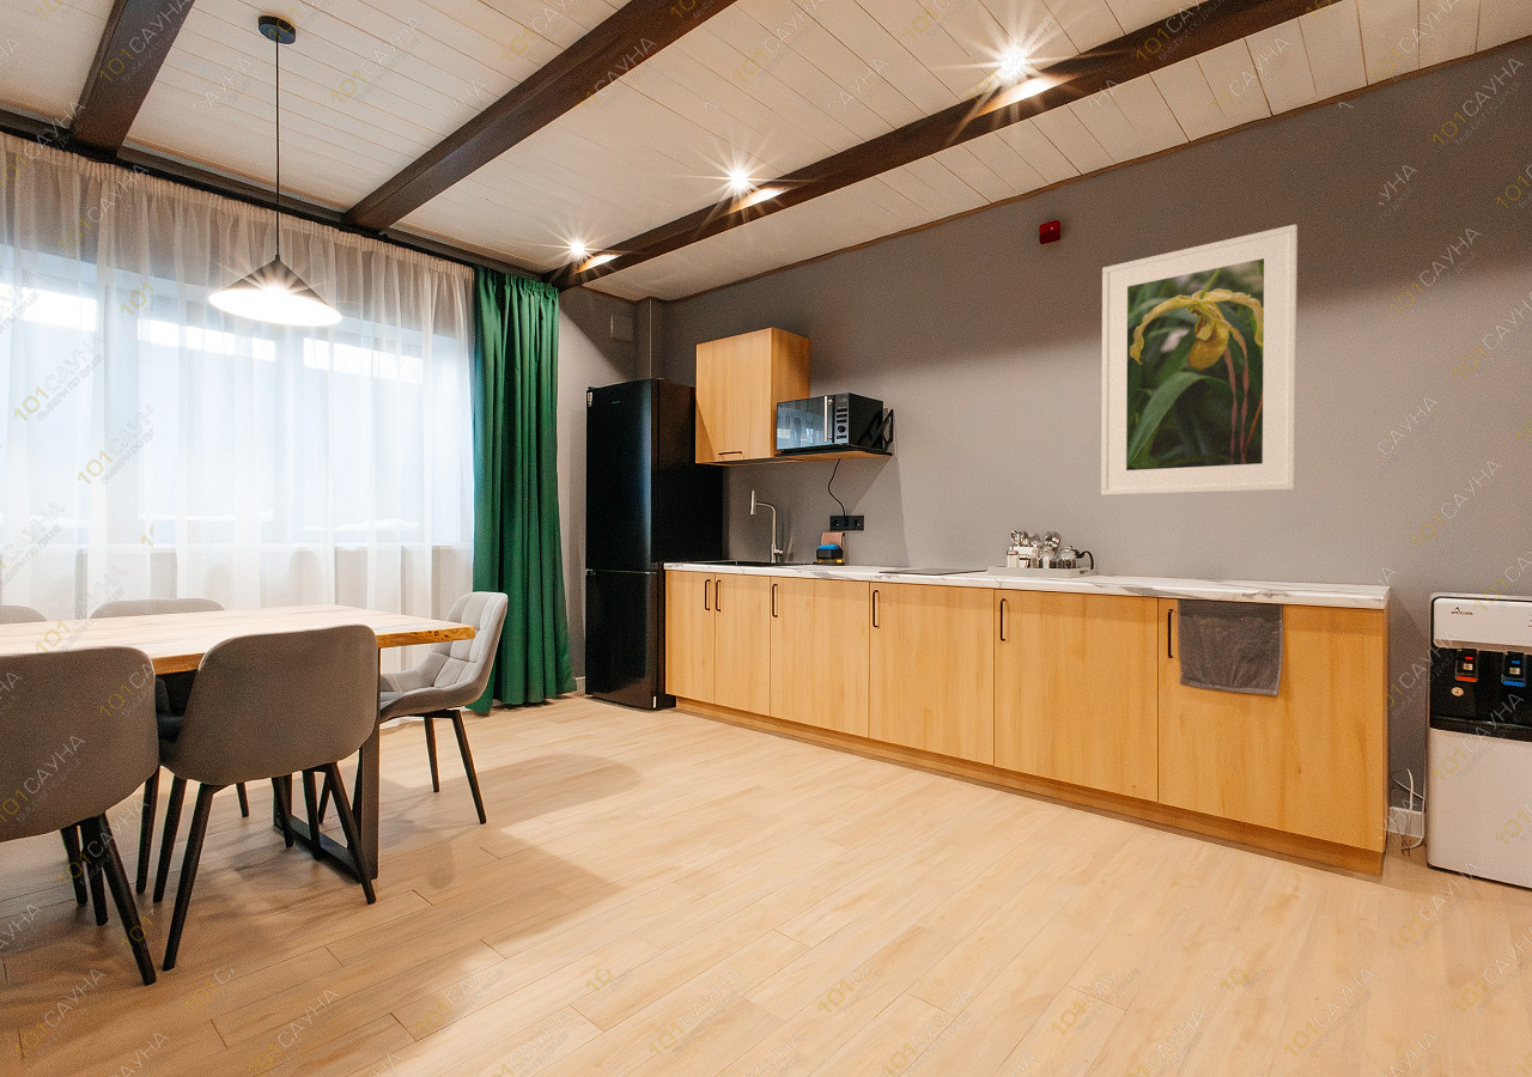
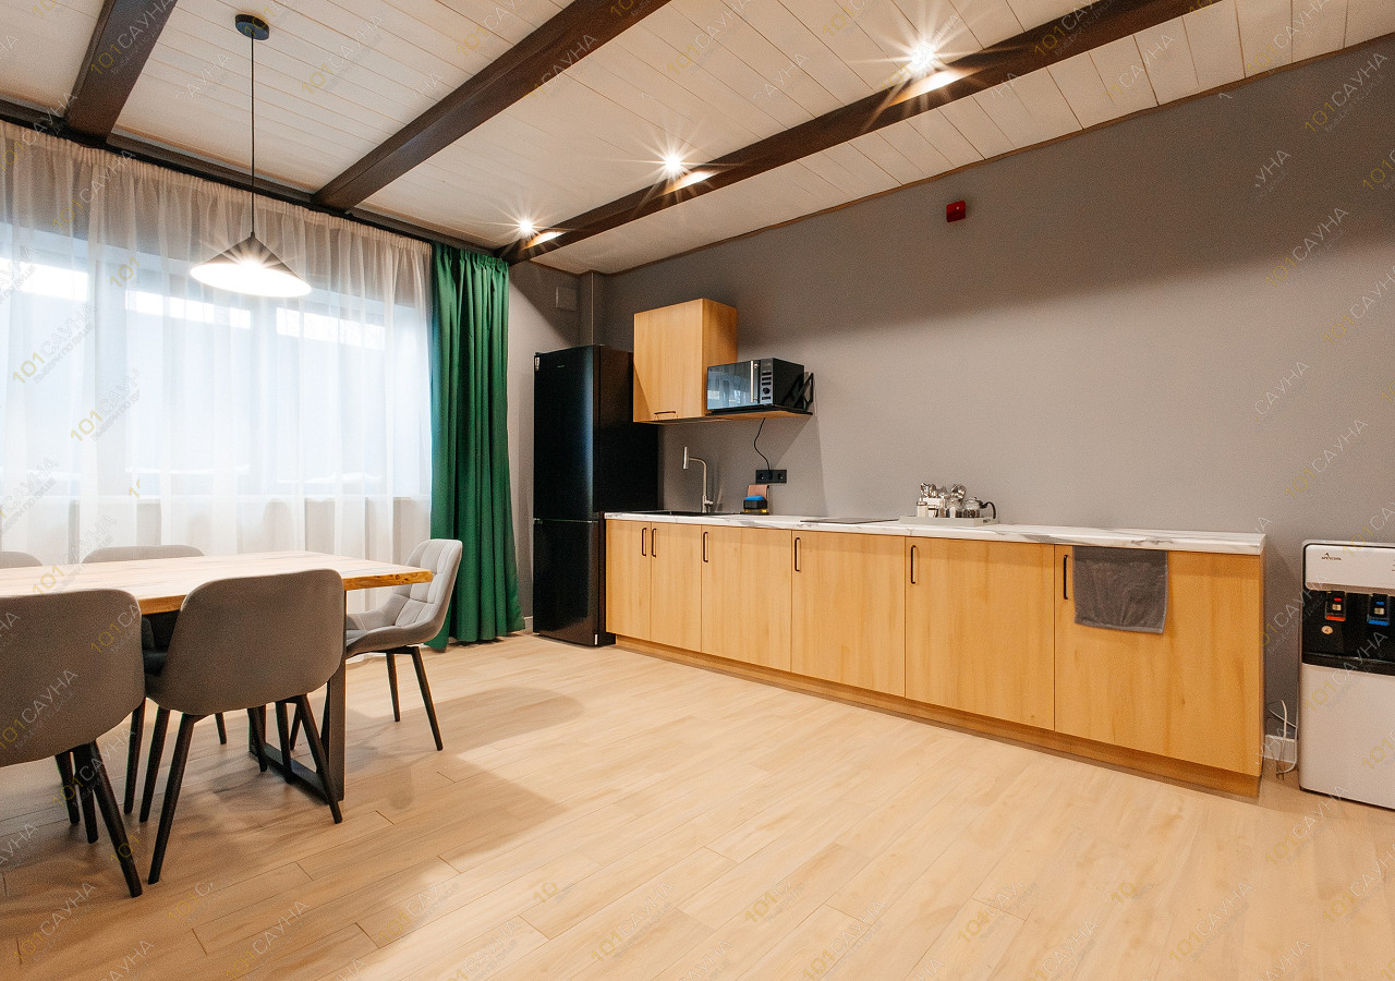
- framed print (1191, 370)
